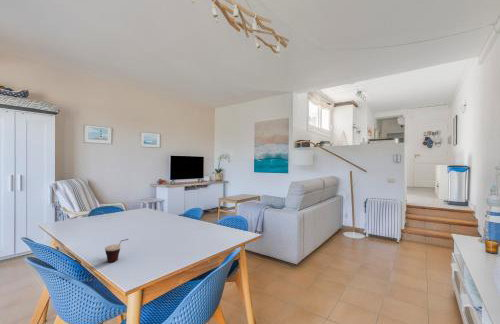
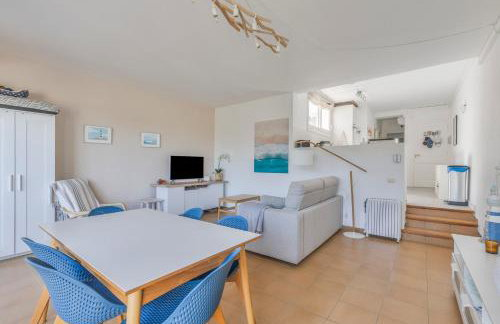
- cup (117, 249)
